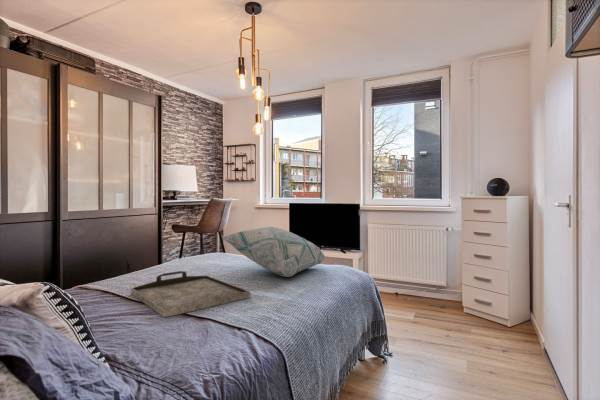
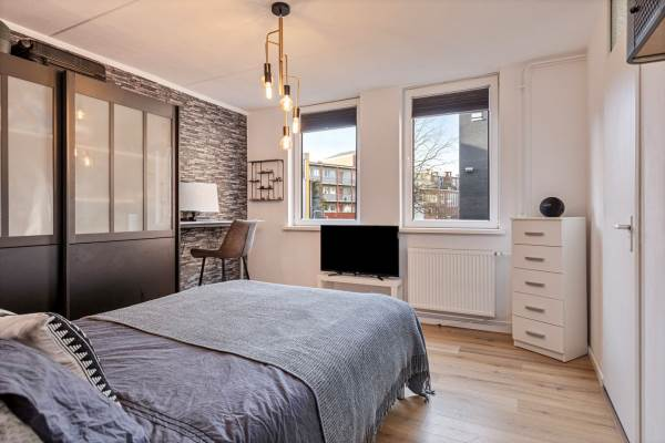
- decorative pillow (276, 249)
- serving tray (189, 287)
